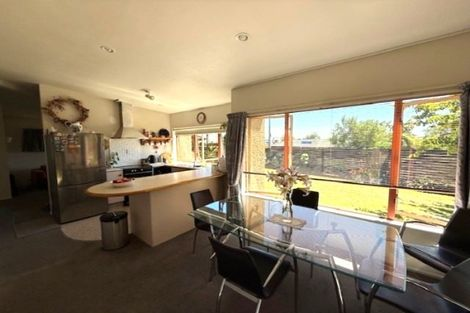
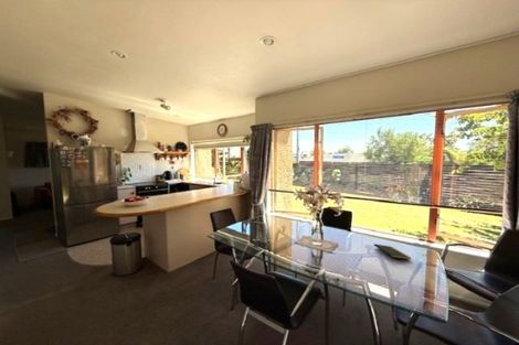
+ notepad (391, 250)
